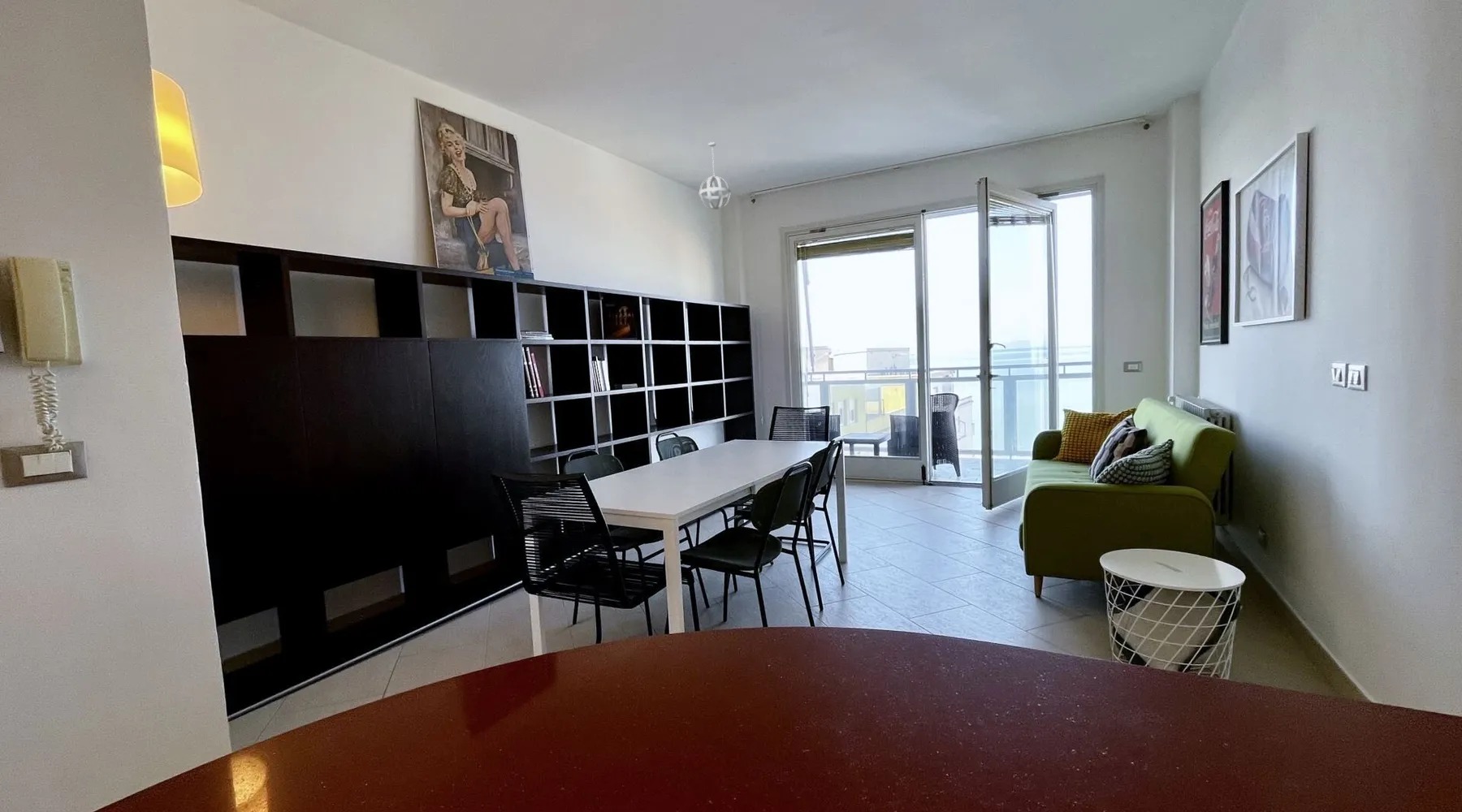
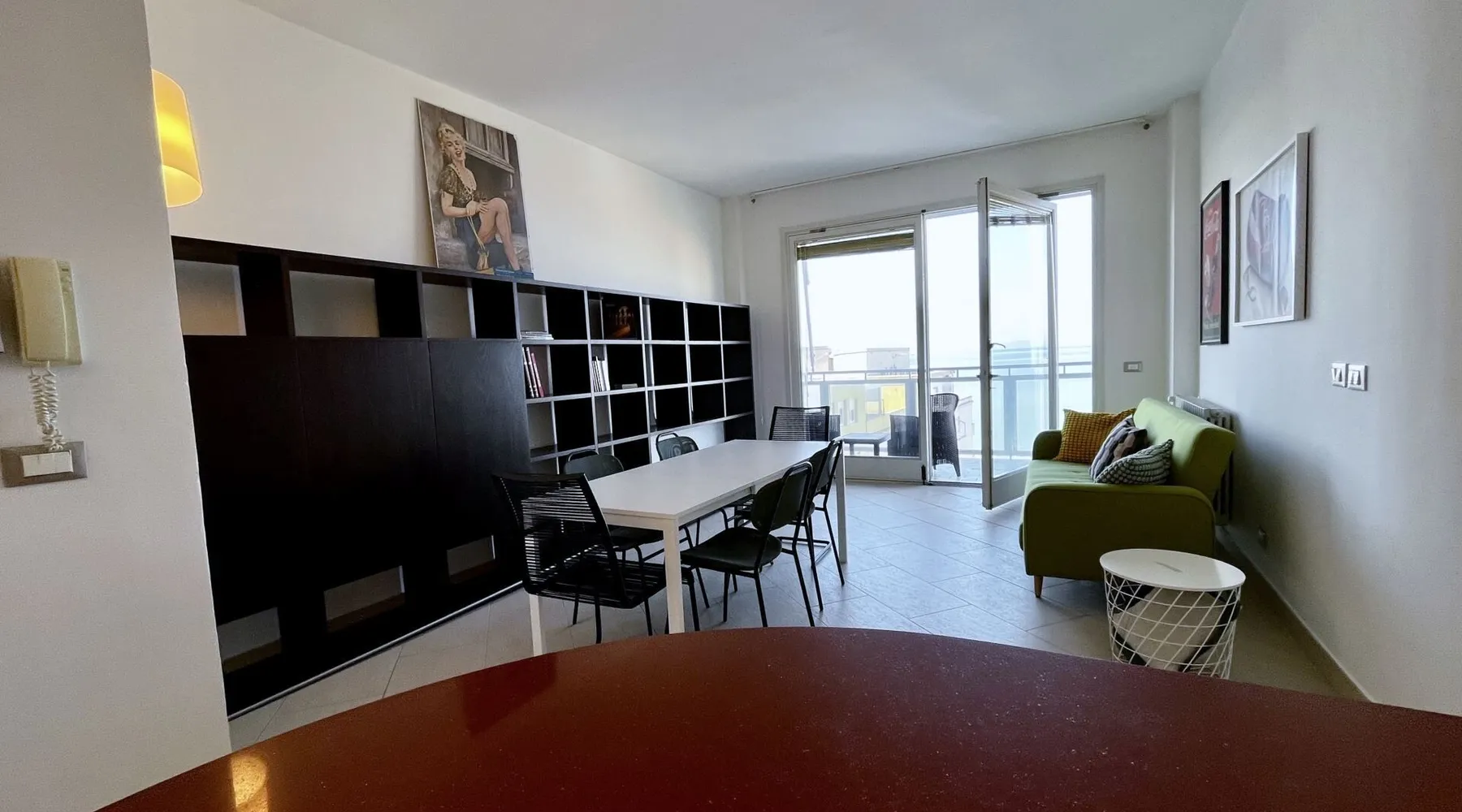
- pendant light (714, 176)
